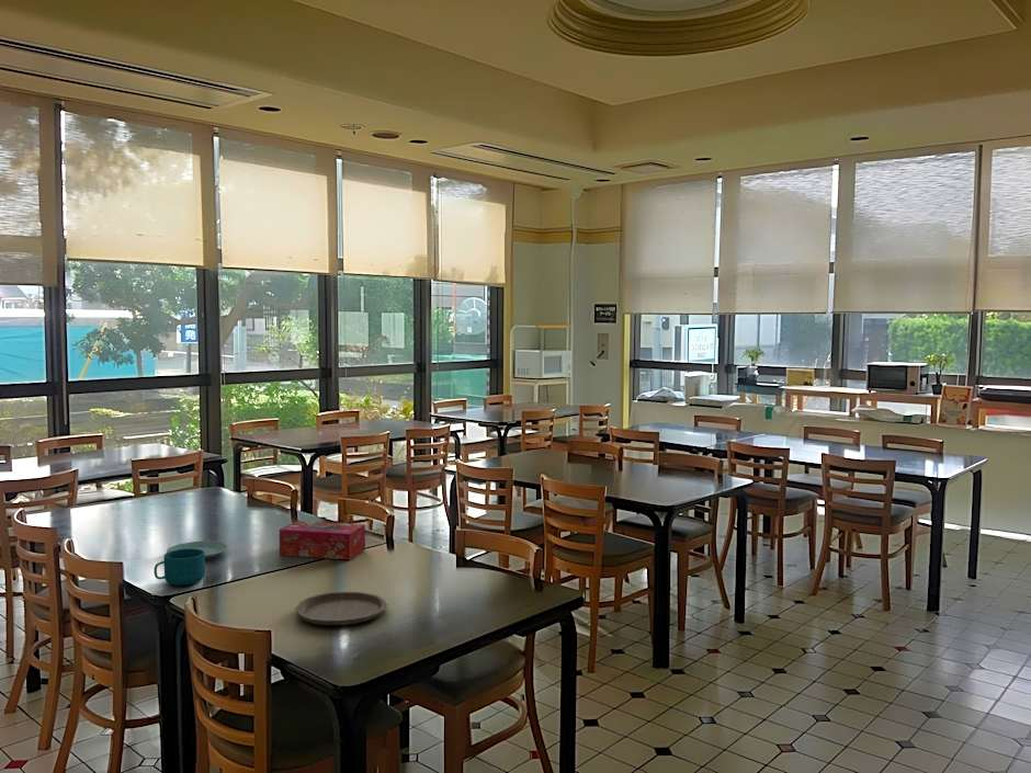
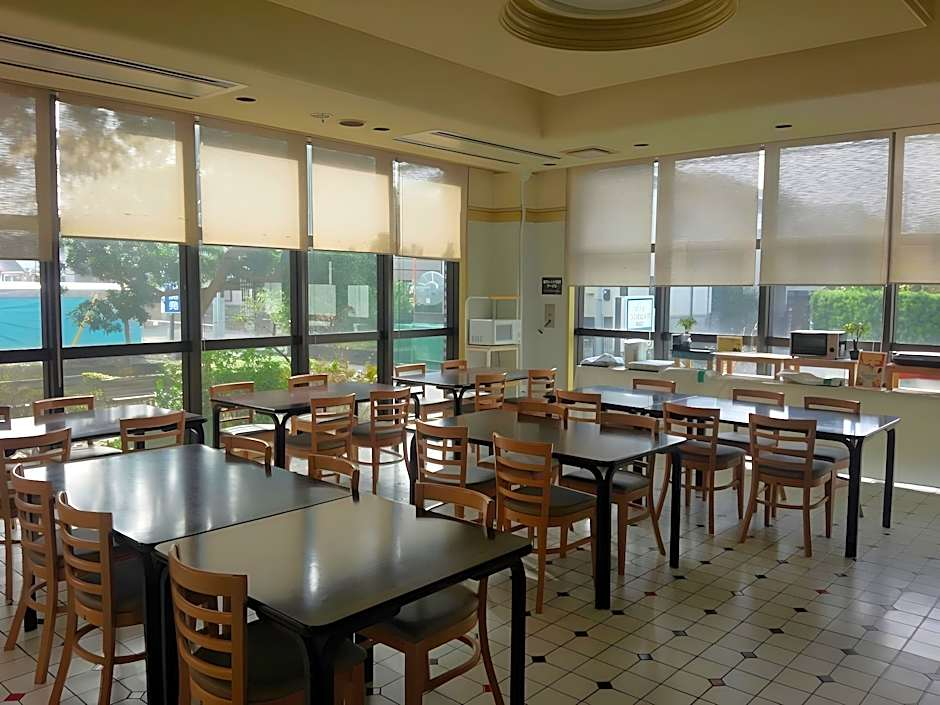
- tissue box (322, 539)
- cup (179, 569)
- plate (341, 609)
- plate (197, 548)
